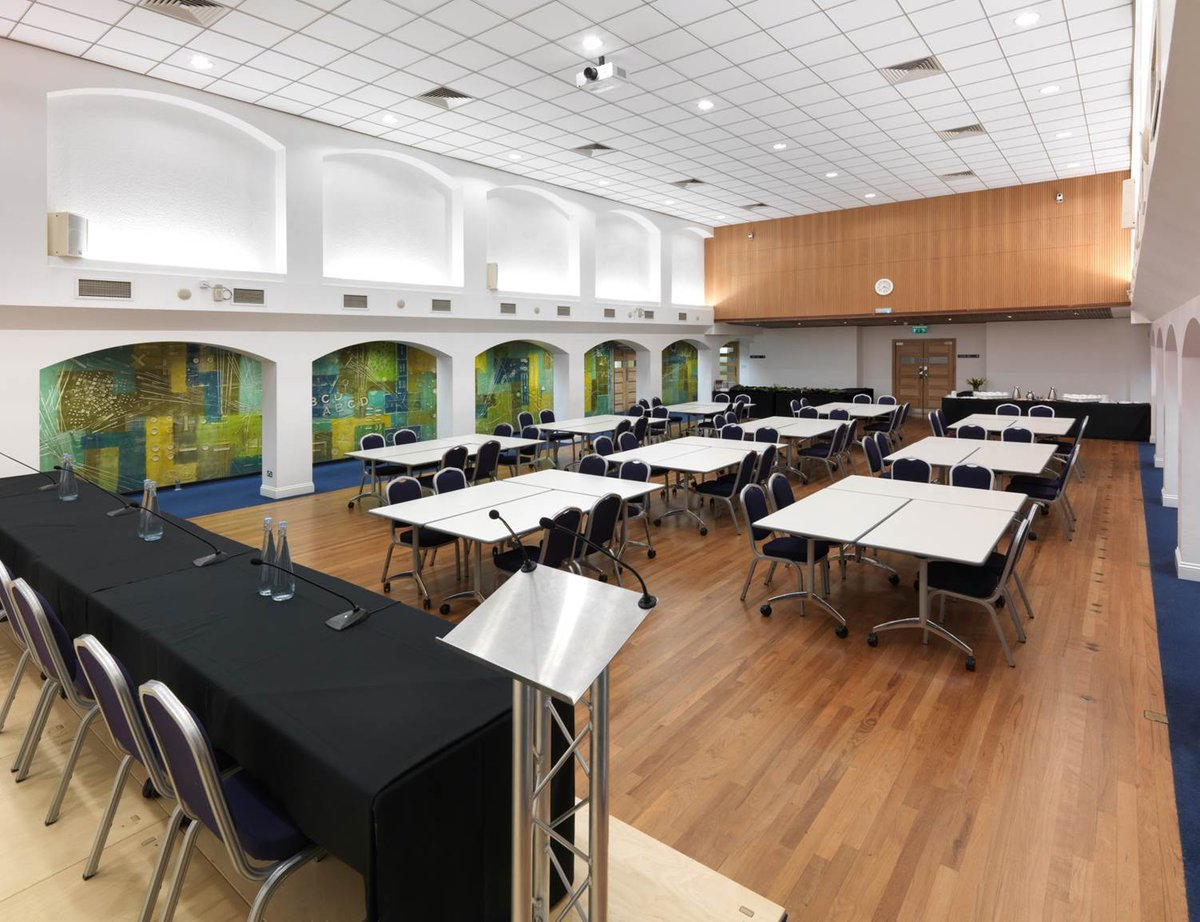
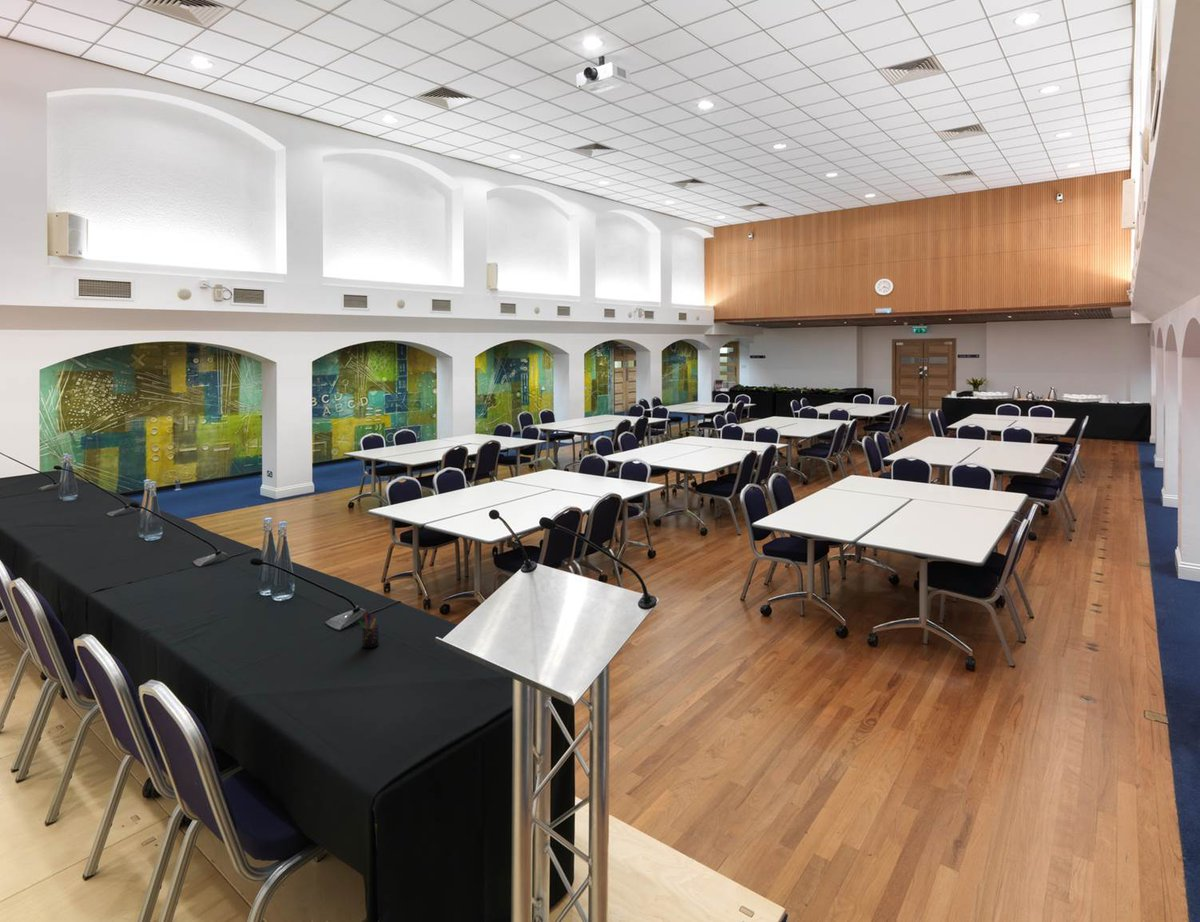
+ pen holder (368, 629)
